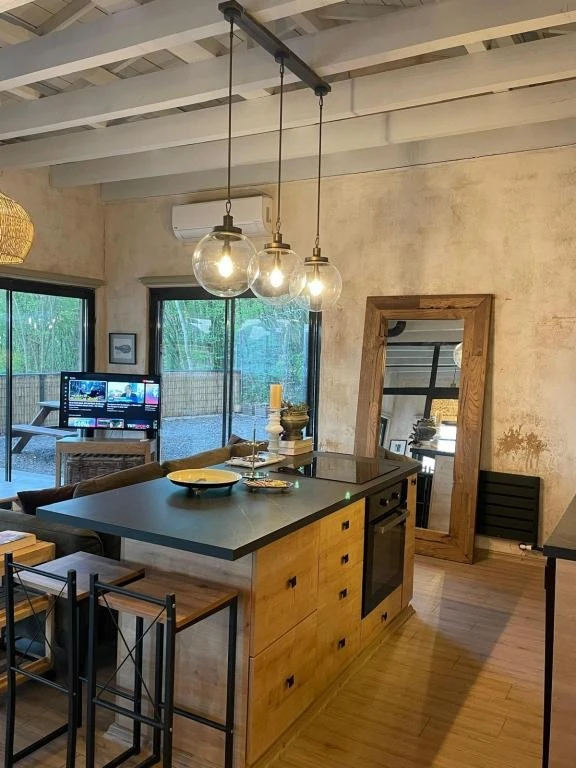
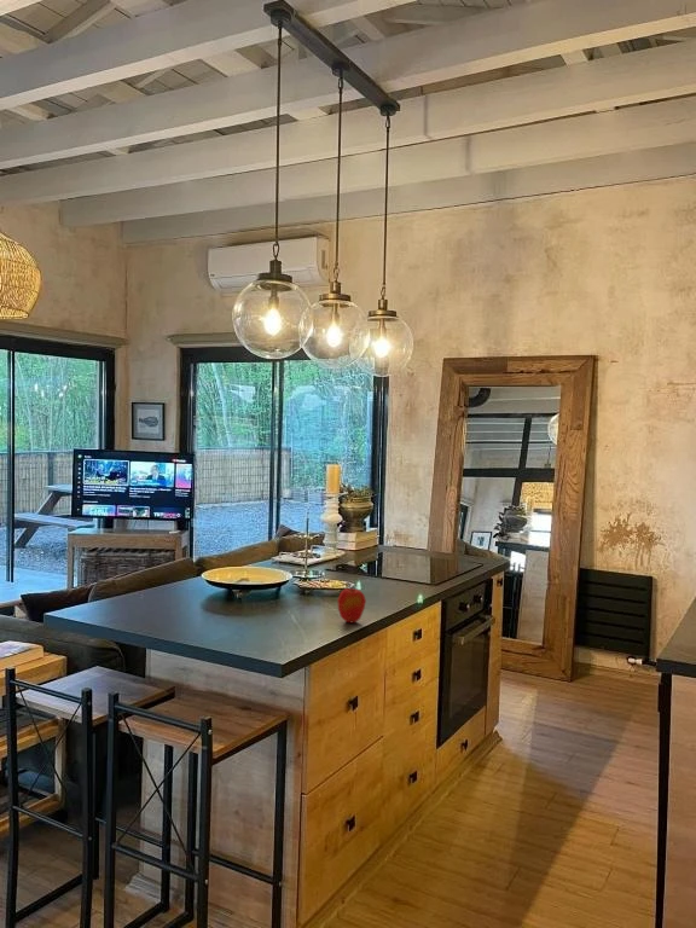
+ apple (352, 604)
